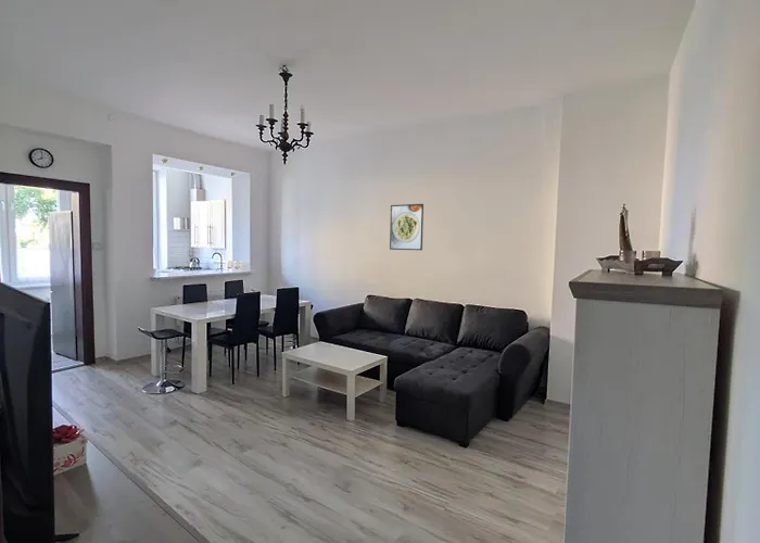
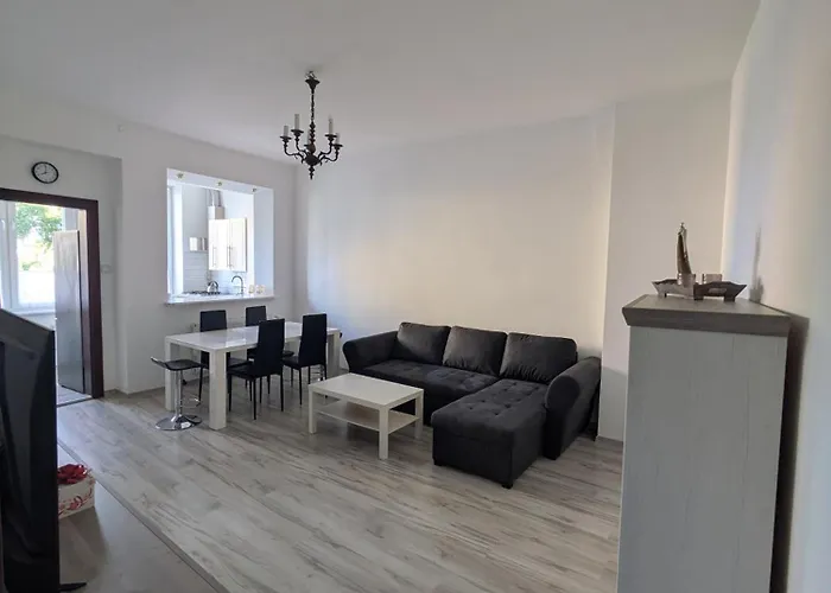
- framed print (406, 227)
